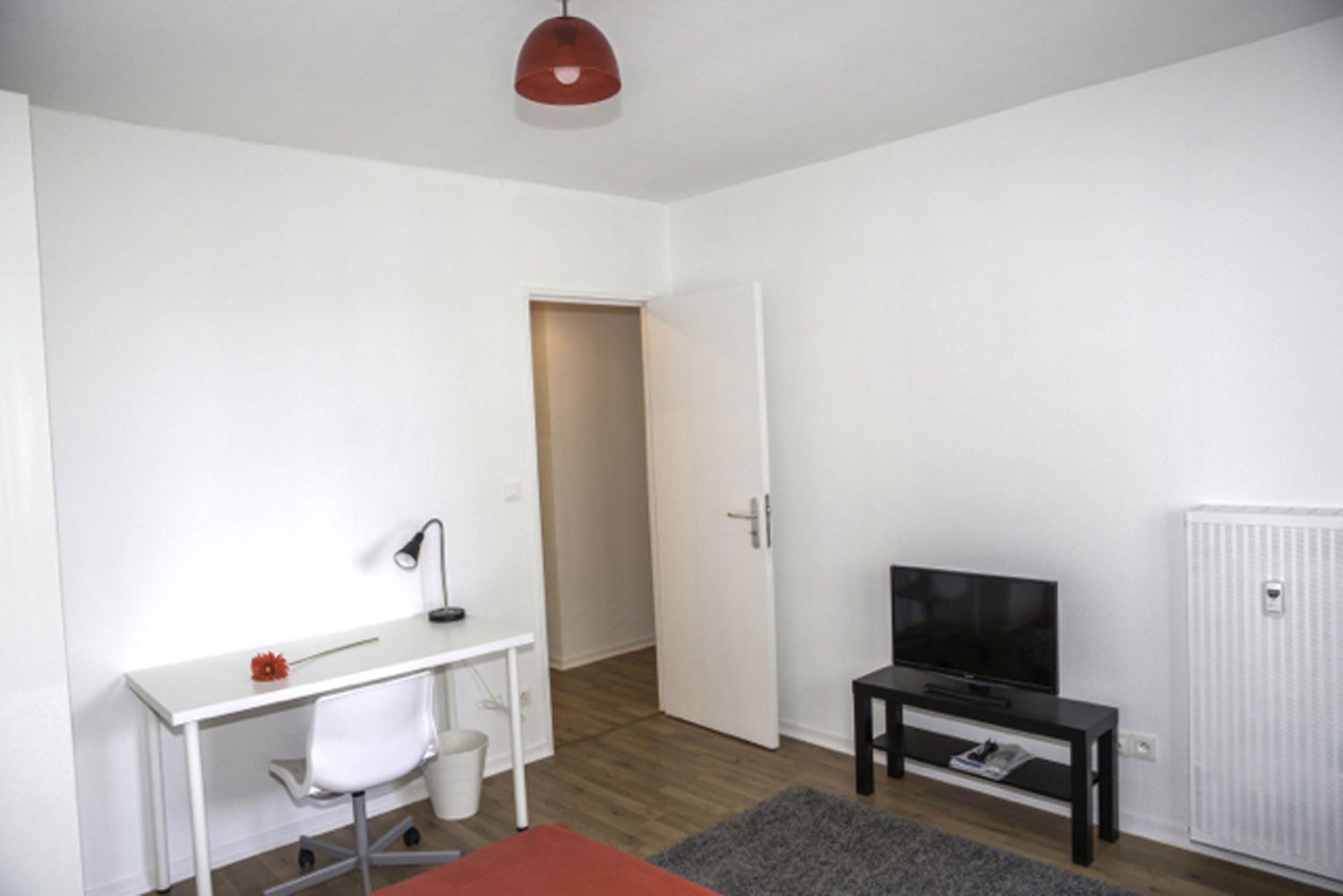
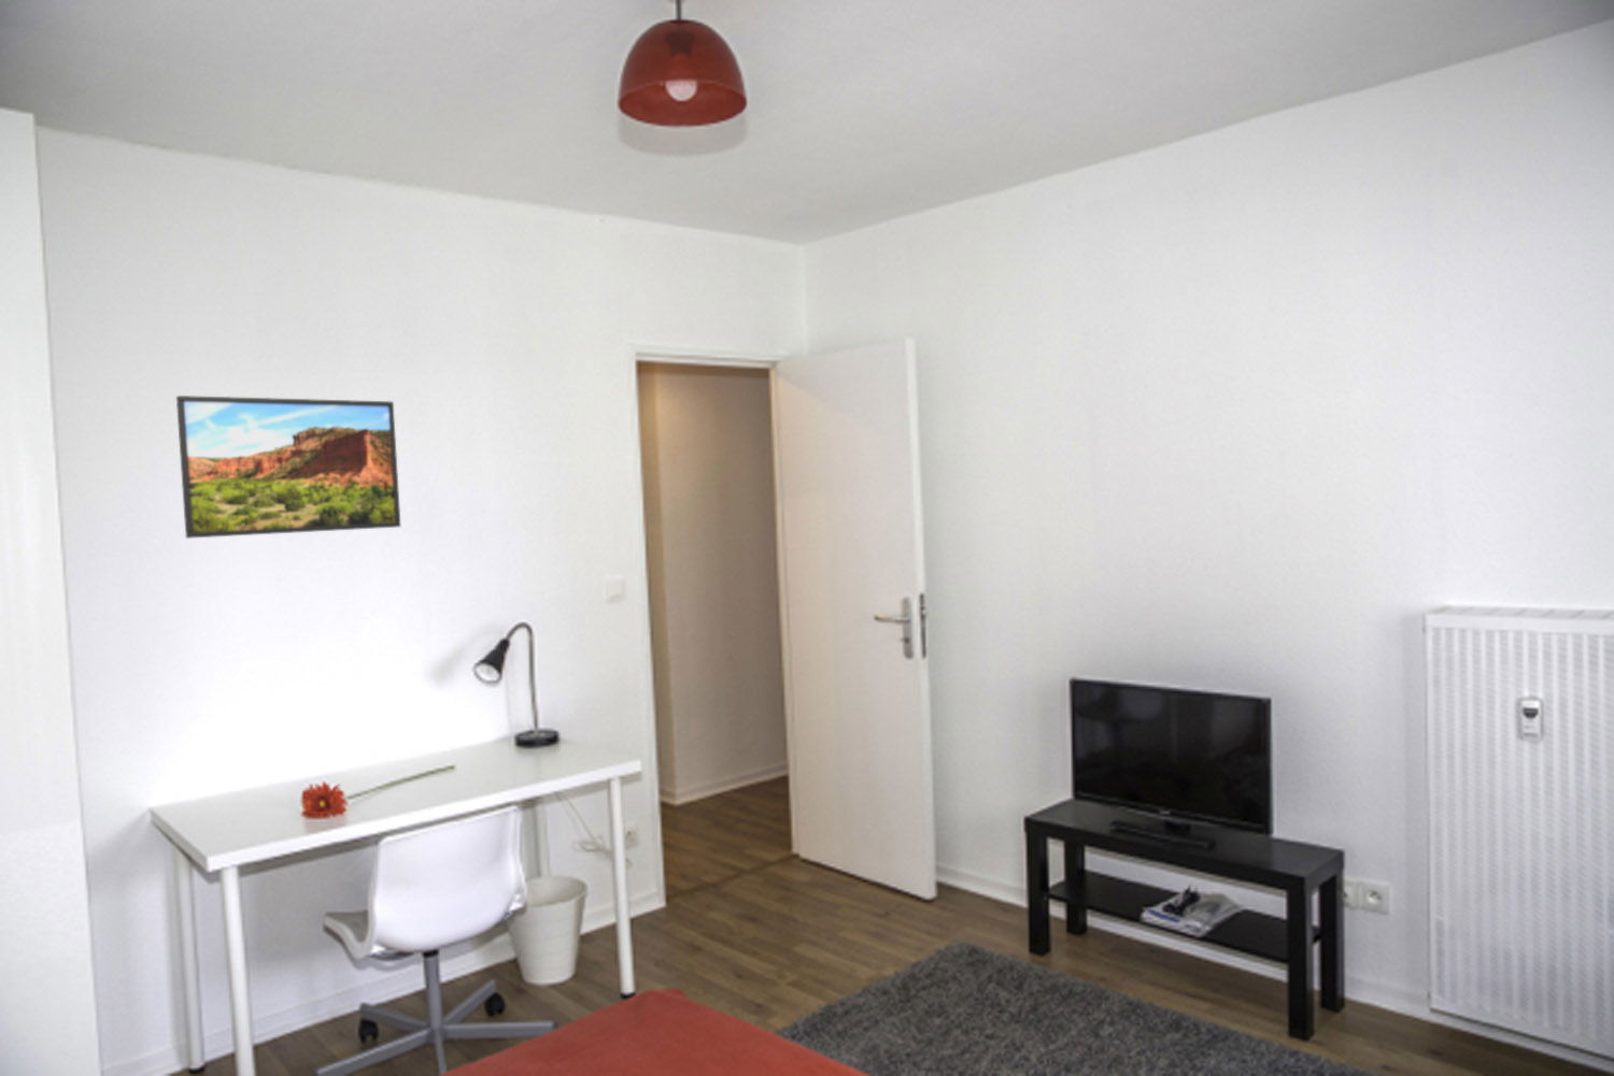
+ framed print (294, 466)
